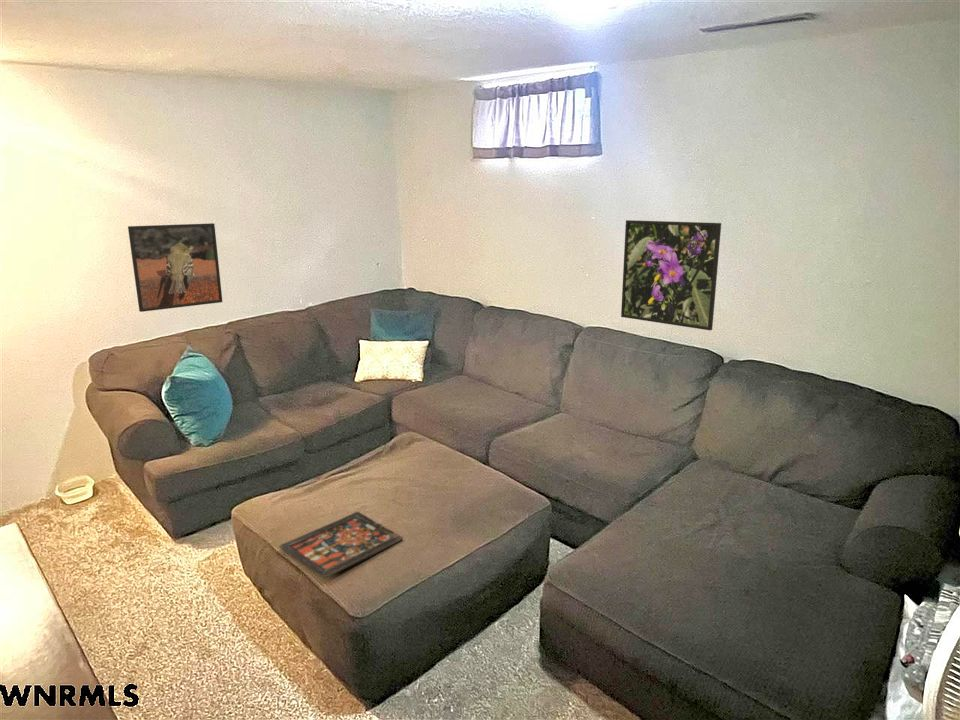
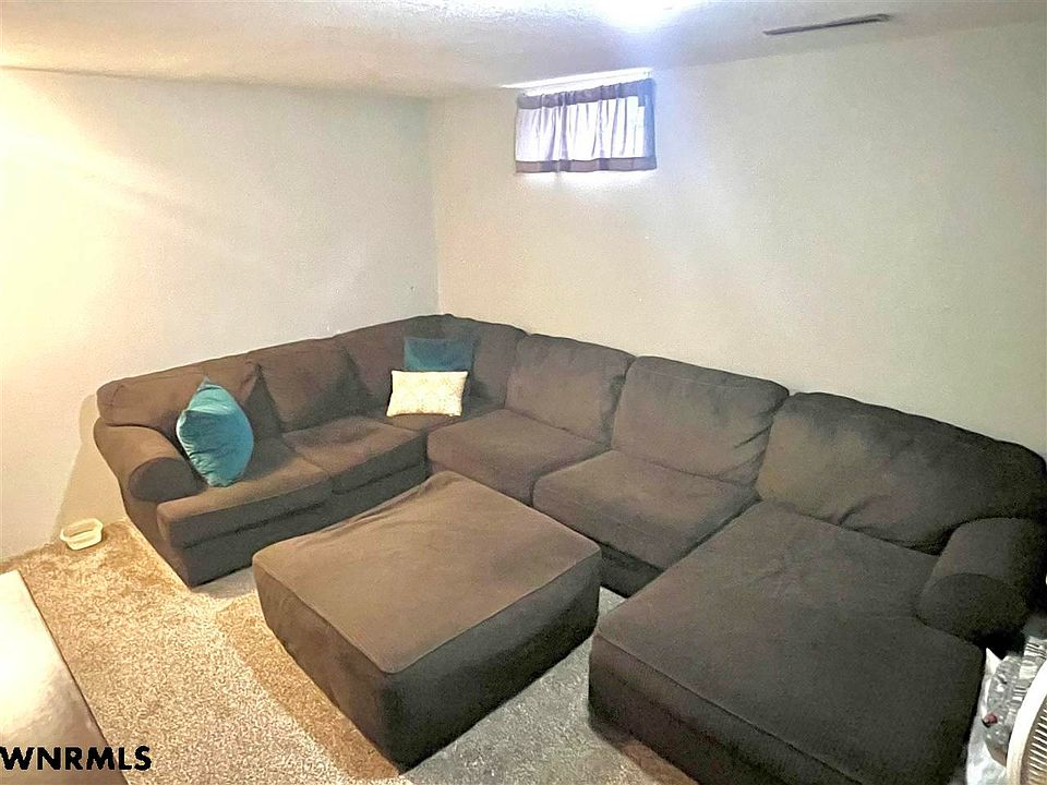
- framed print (667, 273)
- board game (343, 542)
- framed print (177, 266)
